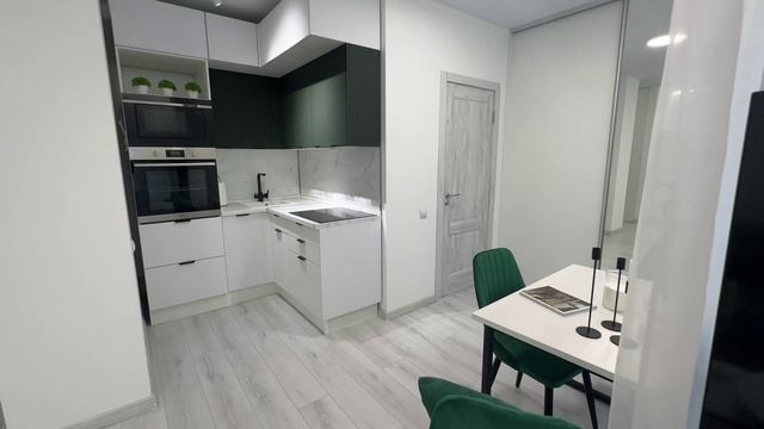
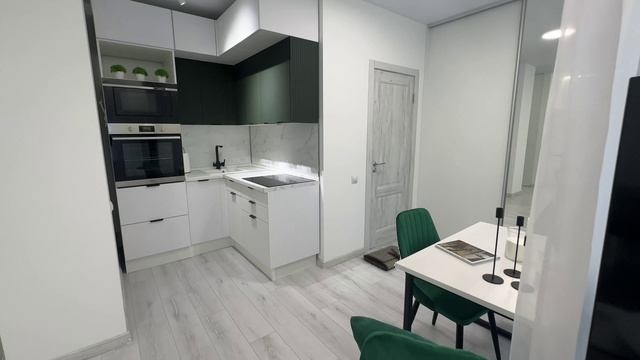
+ tool roll (388, 253)
